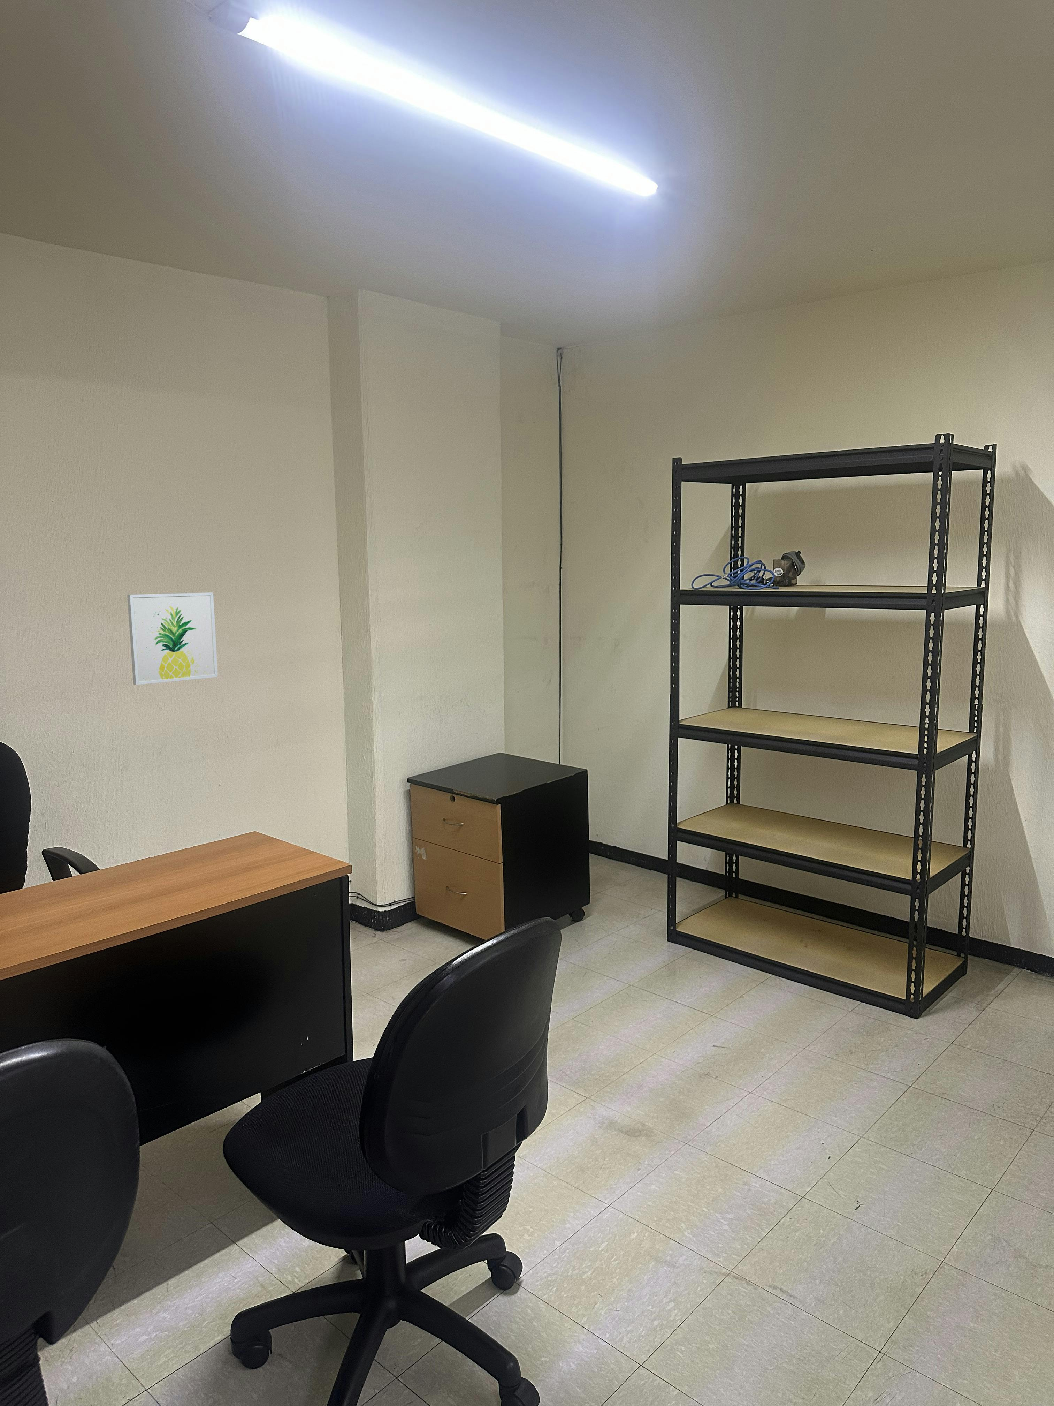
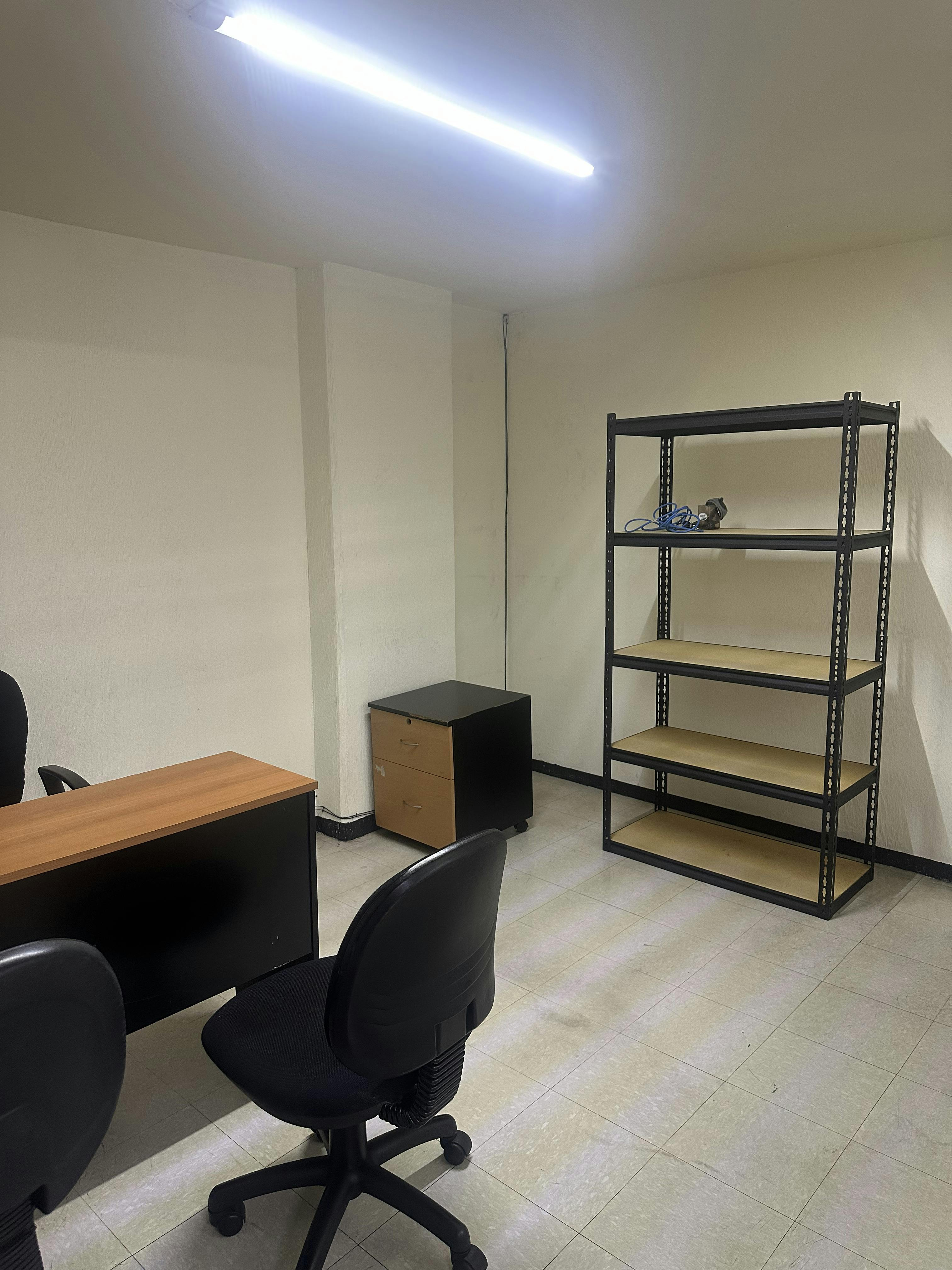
- wall art (174, 637)
